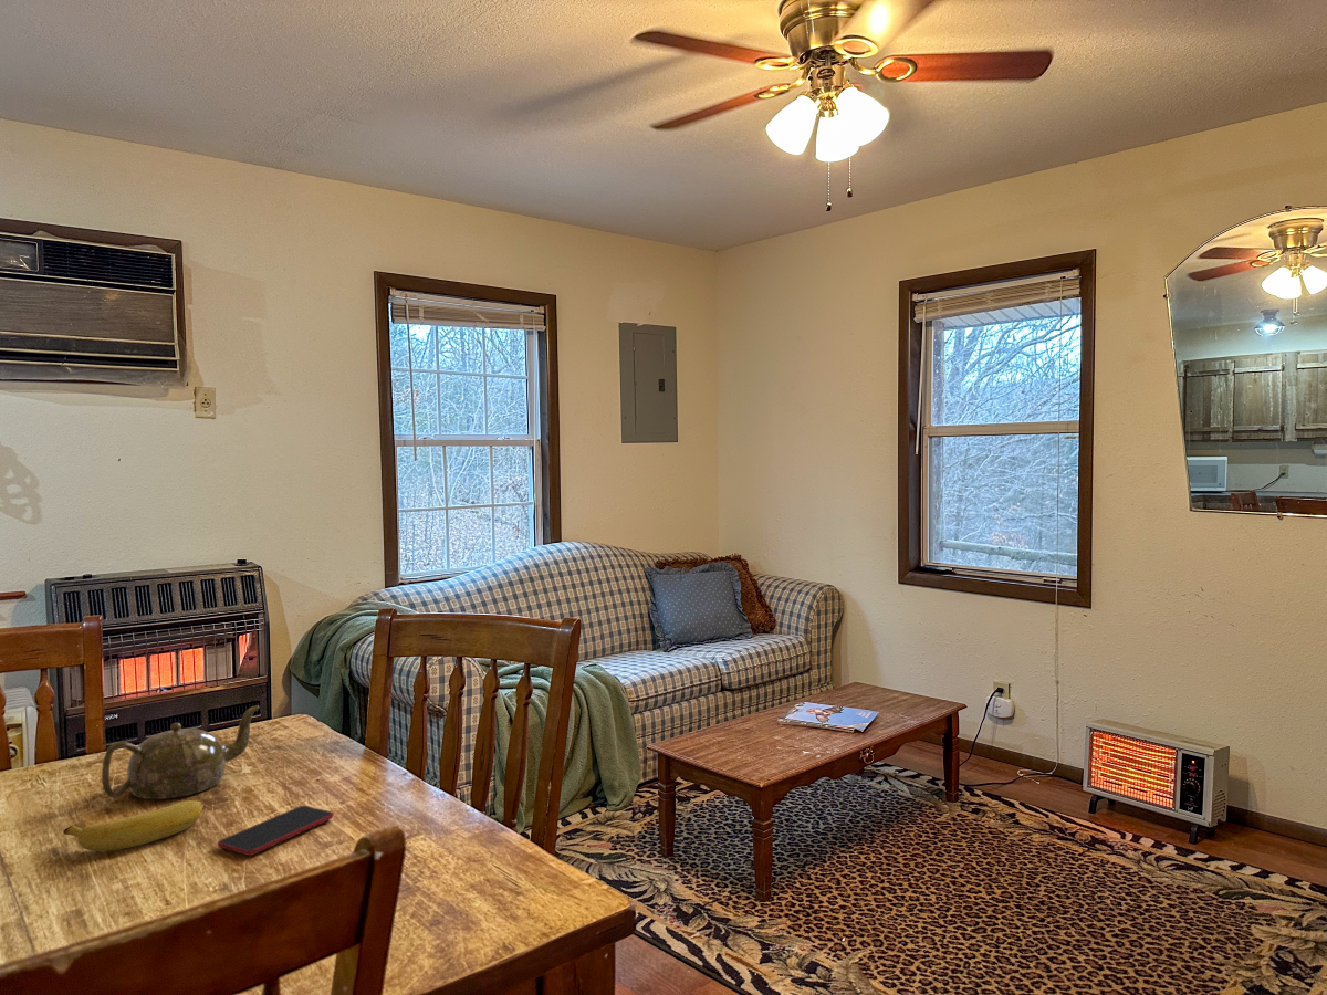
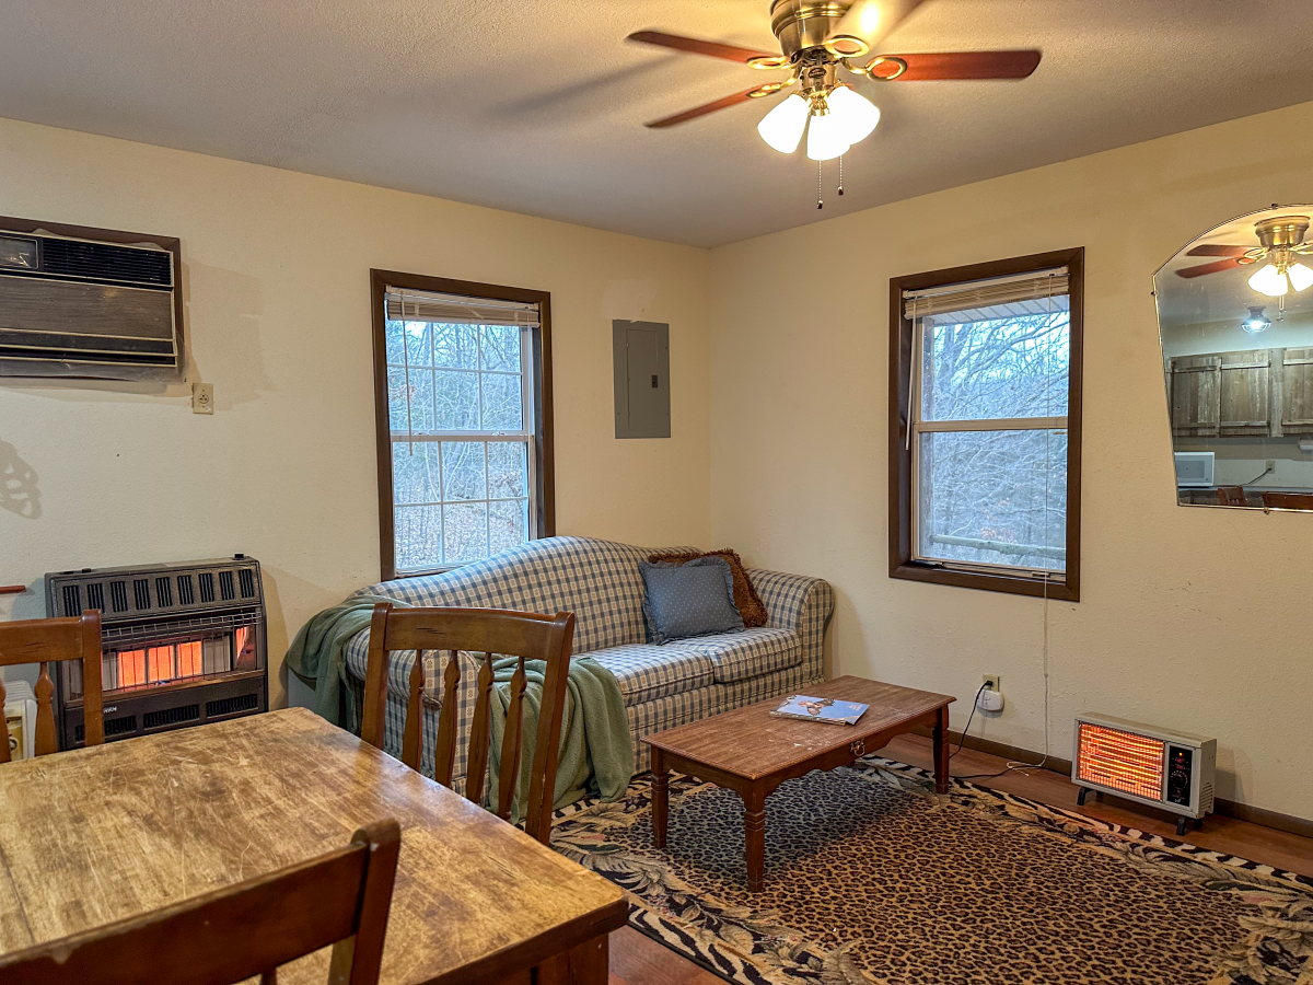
- banana (142, 821)
- smartphone (278, 829)
- teapot (185, 752)
